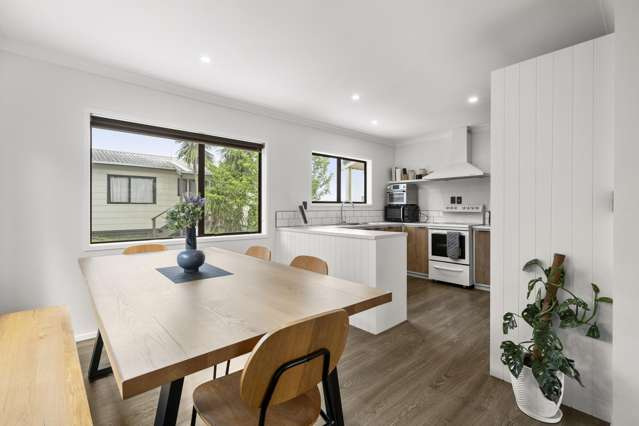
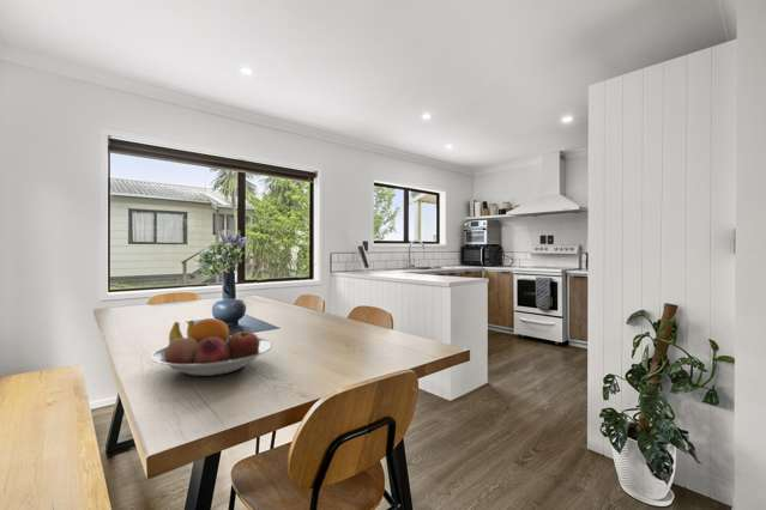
+ fruit bowl (215, 344)
